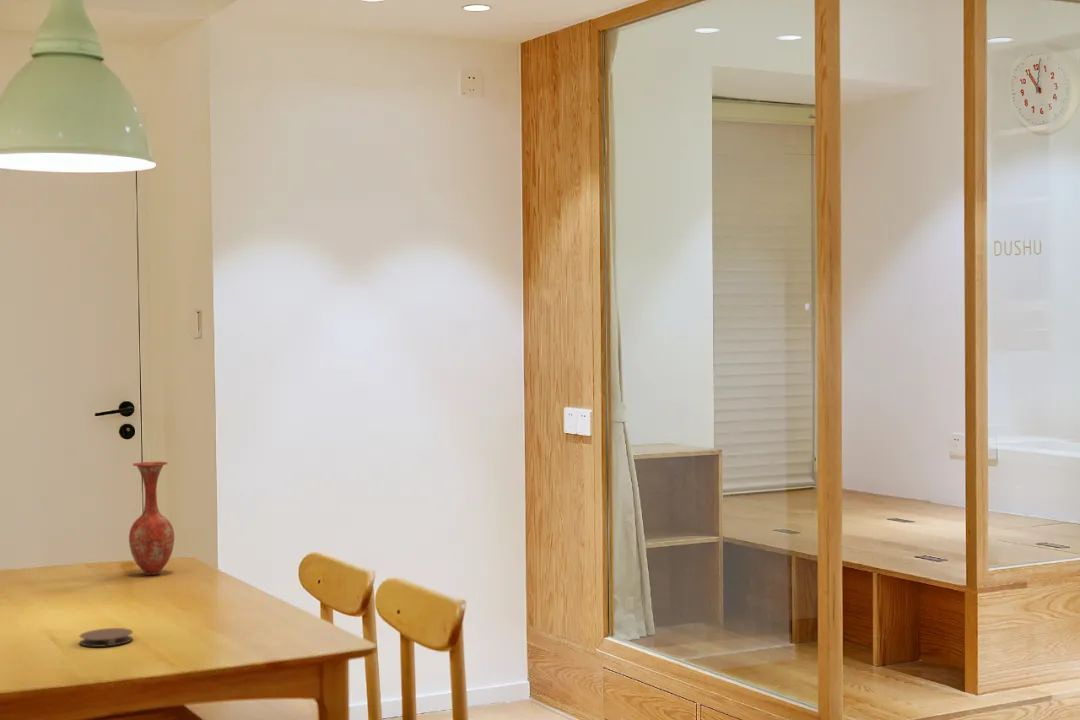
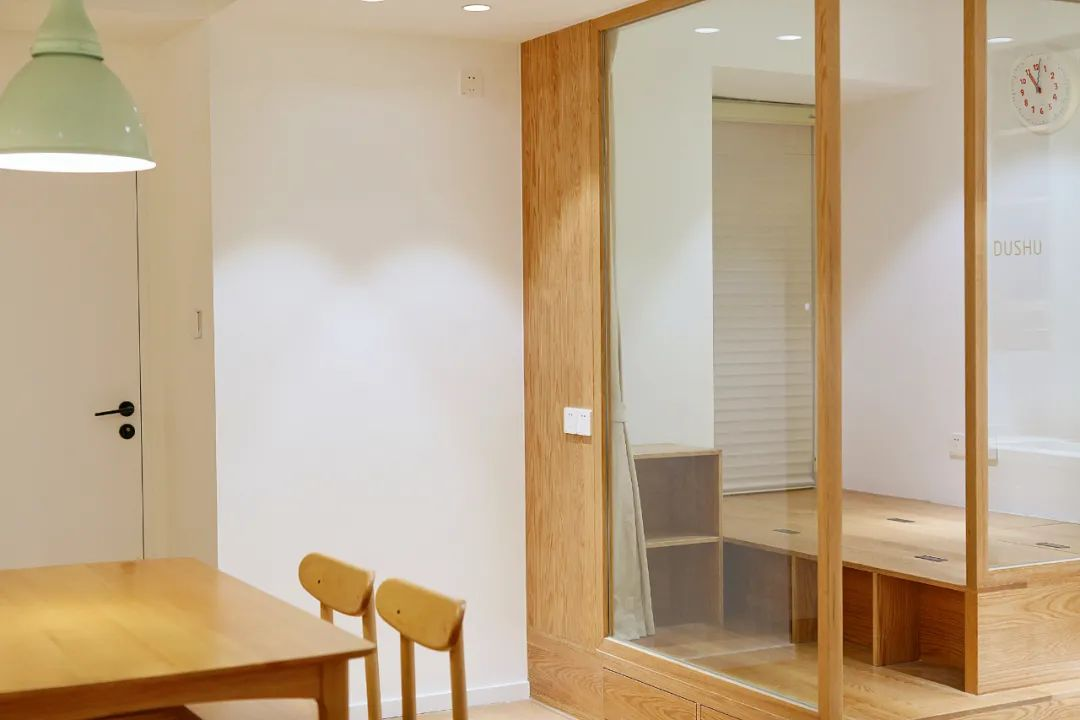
- vase (151, 518)
- coaster (106, 637)
